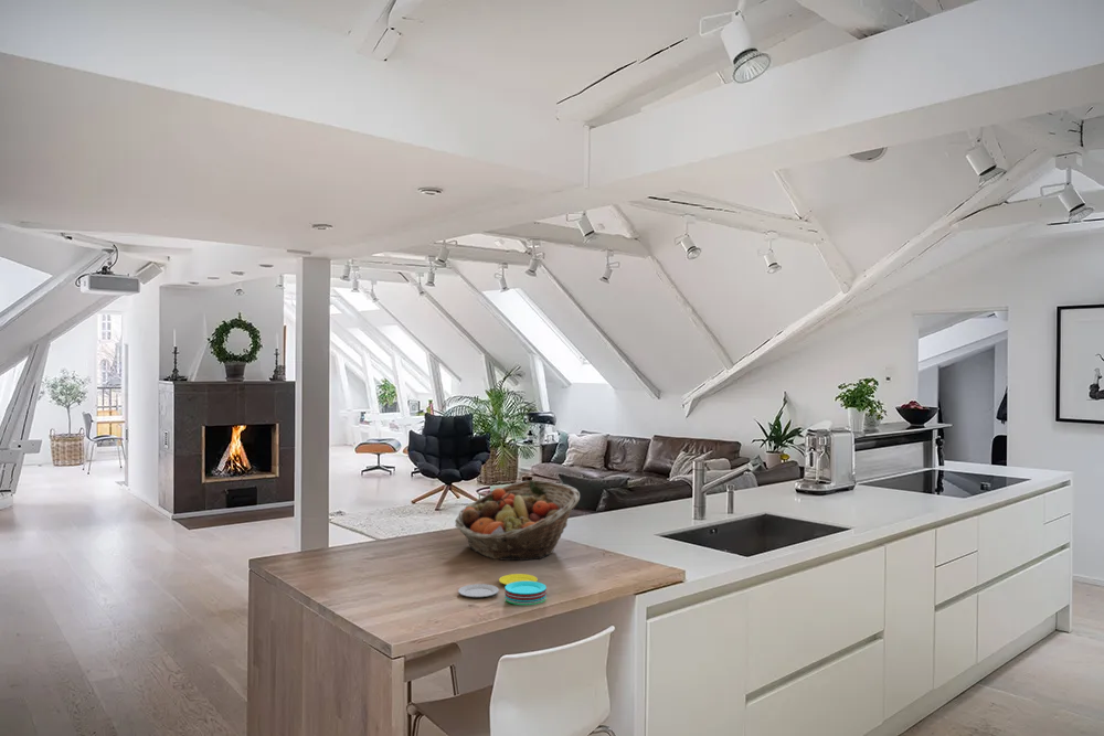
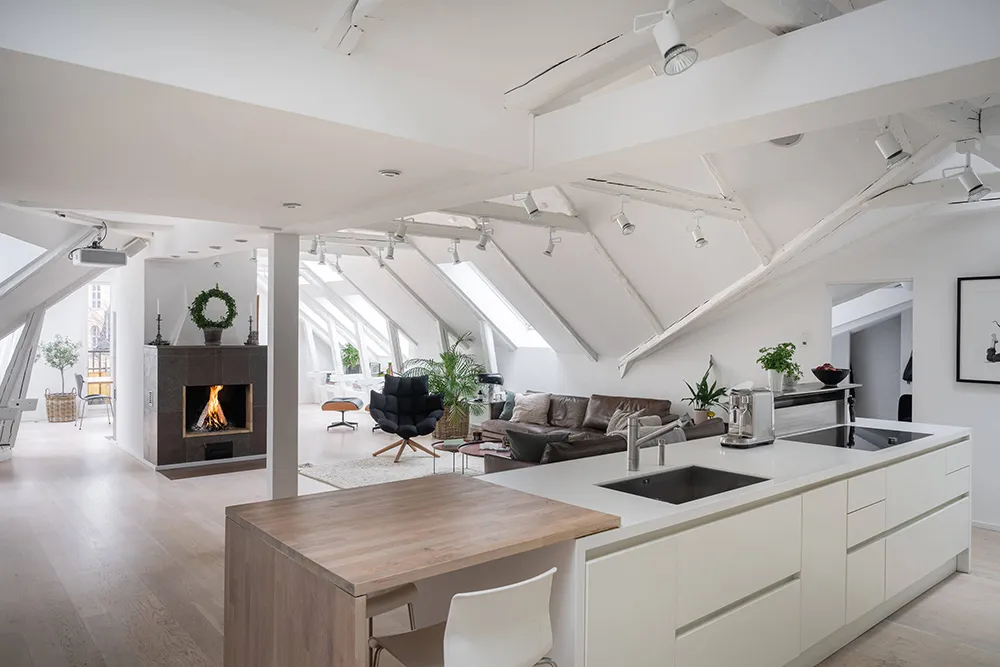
- fruit basket (517, 518)
- plate (502, 583)
